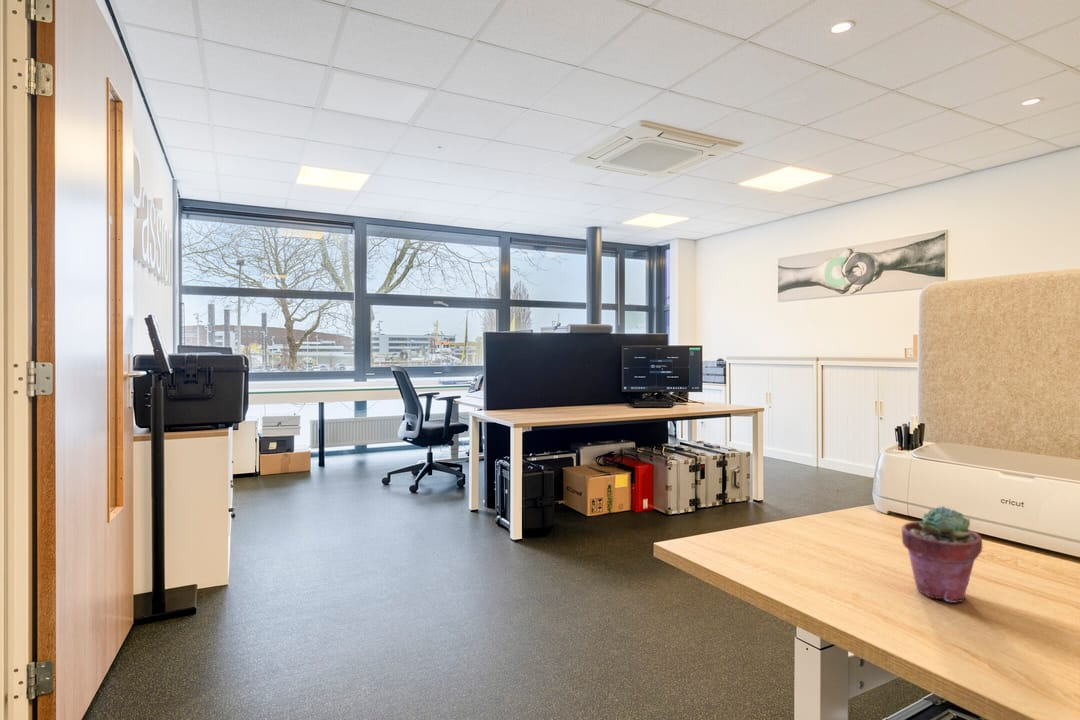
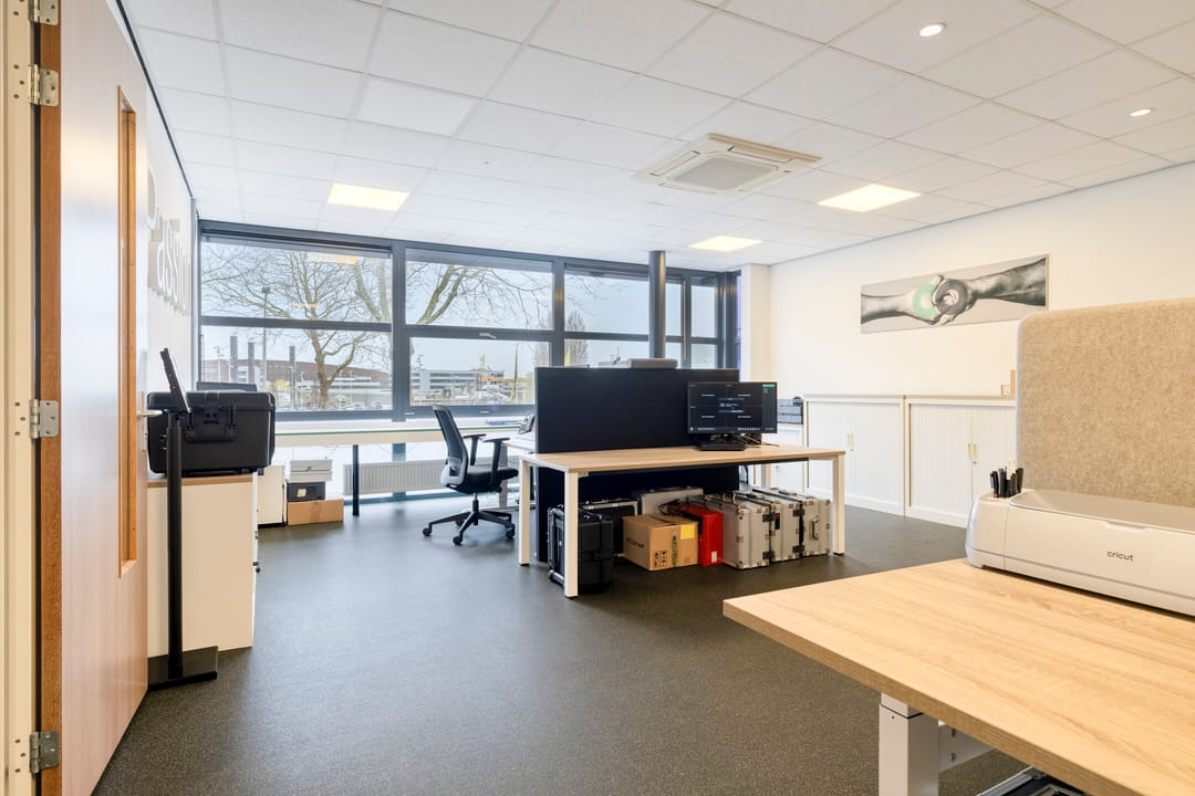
- potted succulent (940, 549)
